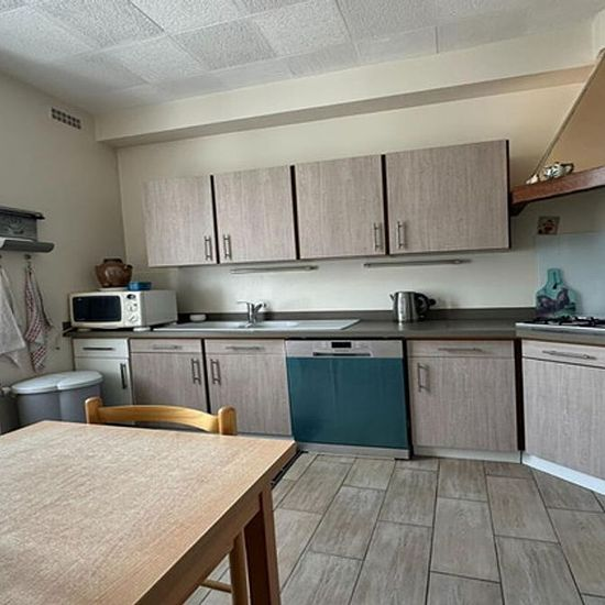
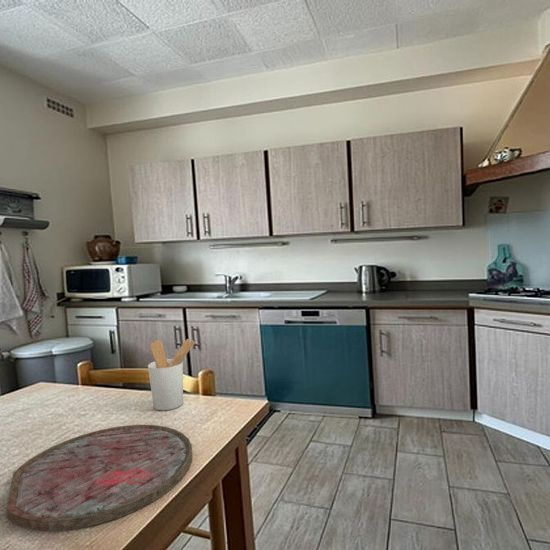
+ cutting board (105, 466)
+ utensil holder (174, 371)
